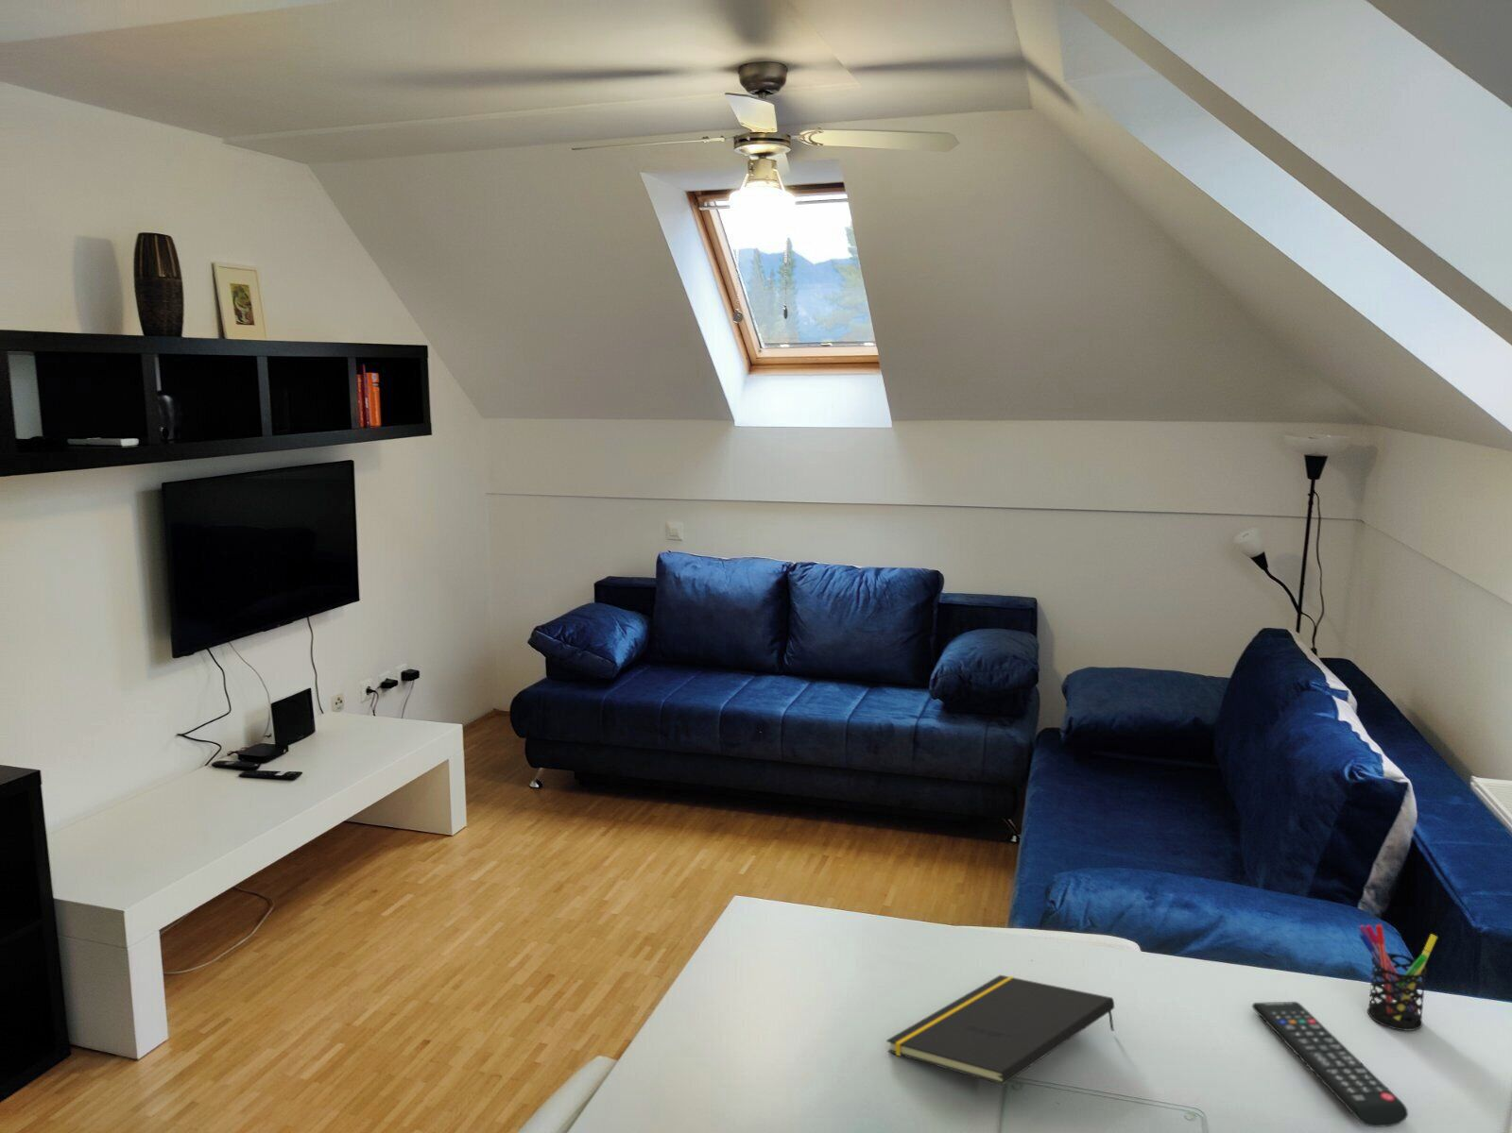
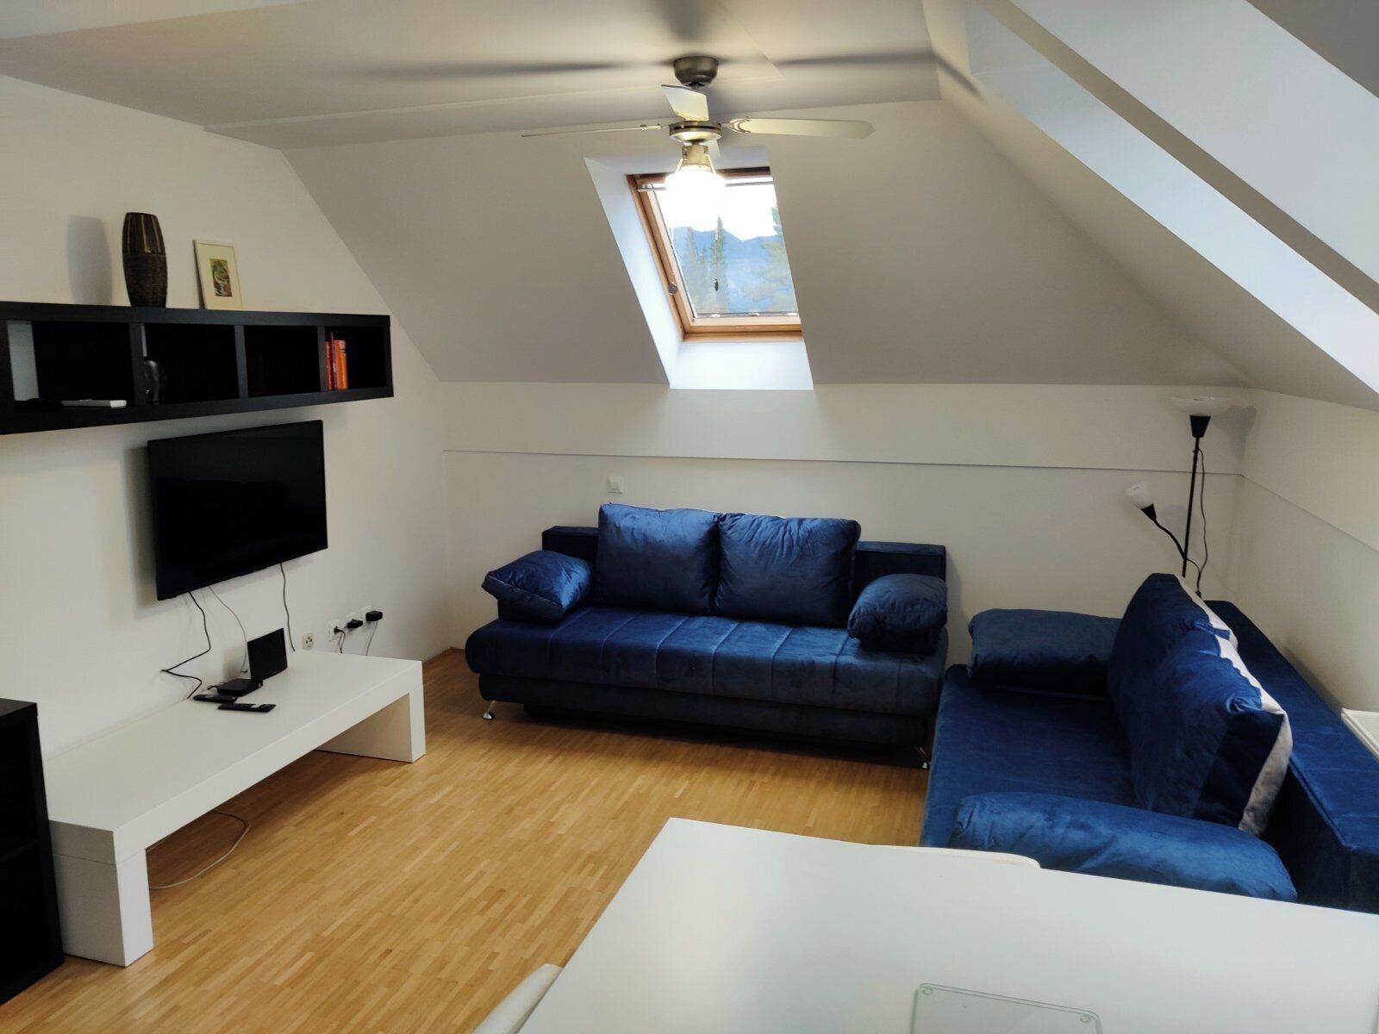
- pen holder (1399, 974)
- remote control (1323, 1057)
- notepad (1001, 1025)
